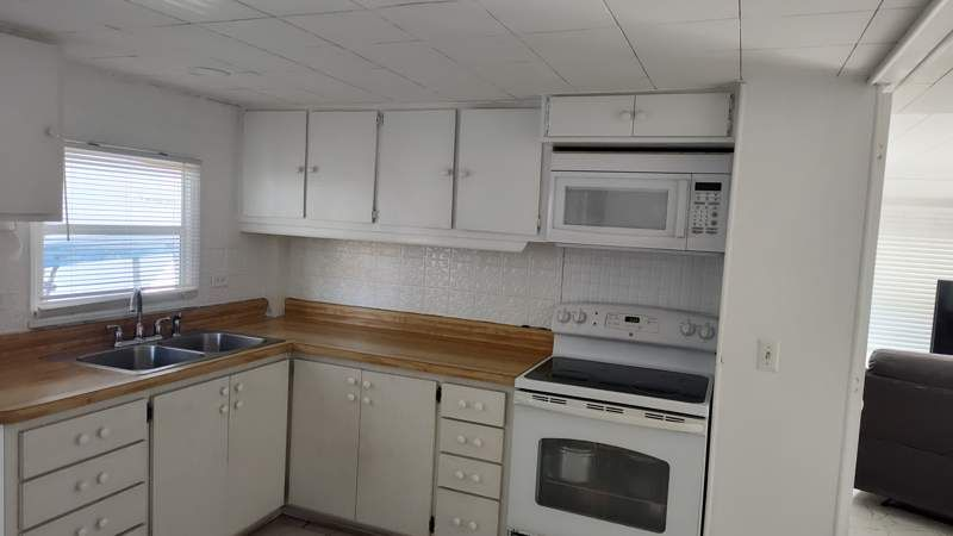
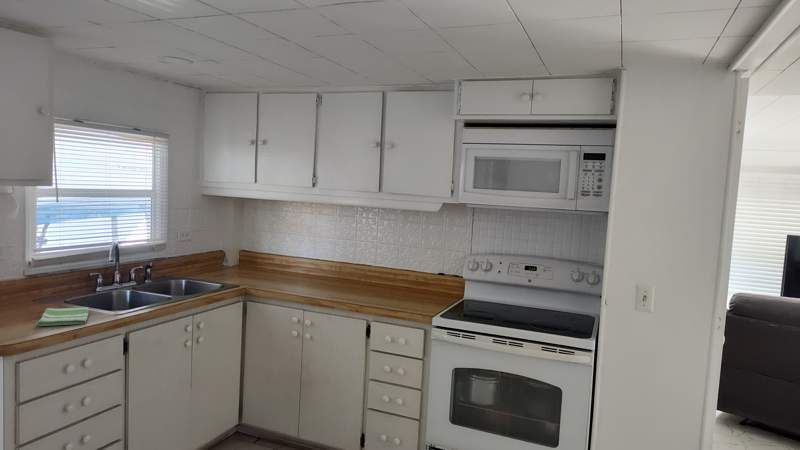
+ dish towel (64, 315)
